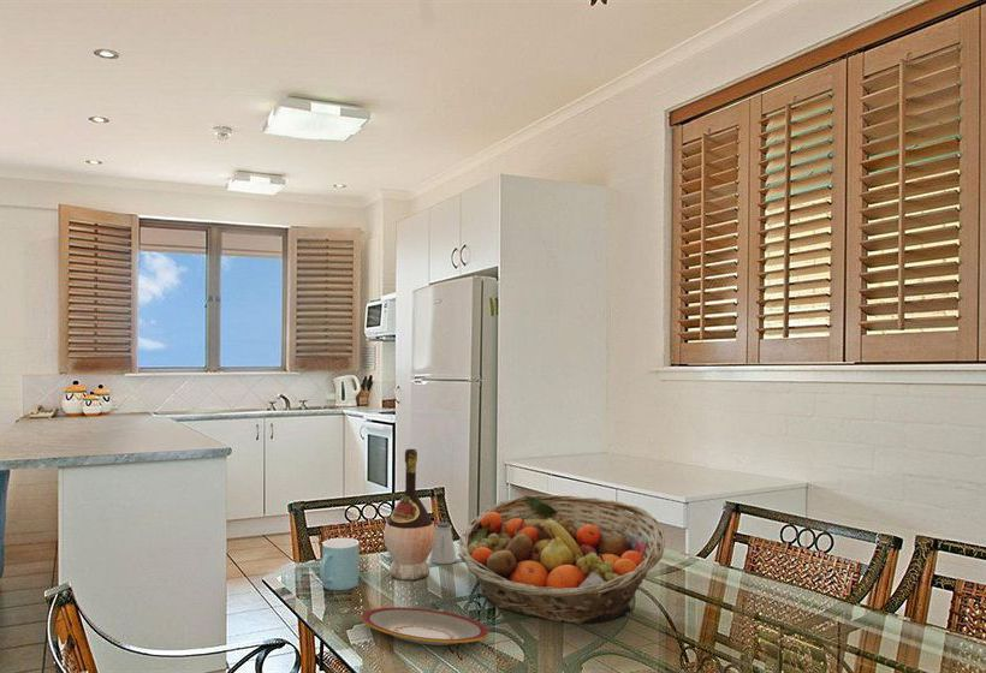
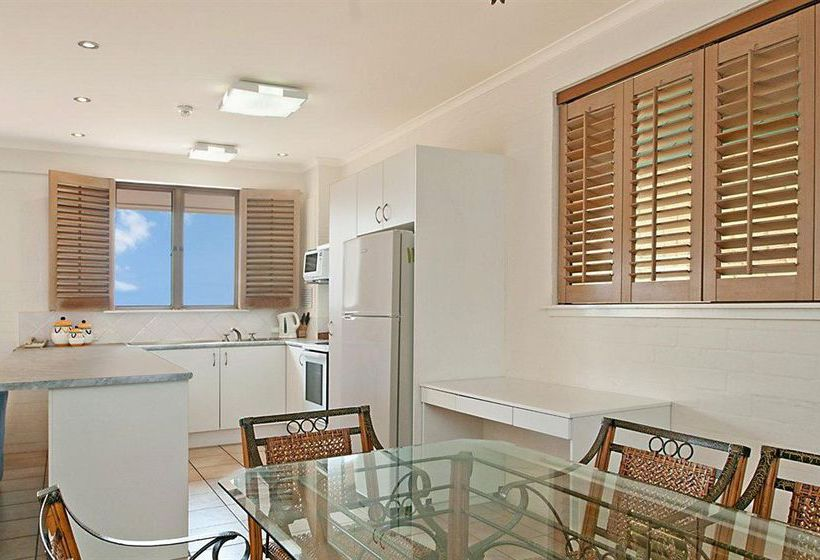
- mug (335, 565)
- fruit basket (559, 554)
- plate (423, 629)
- wine bottle (410, 512)
- saltshaker (442, 541)
